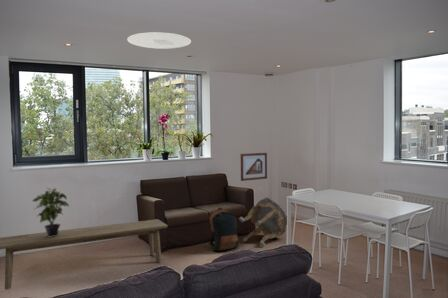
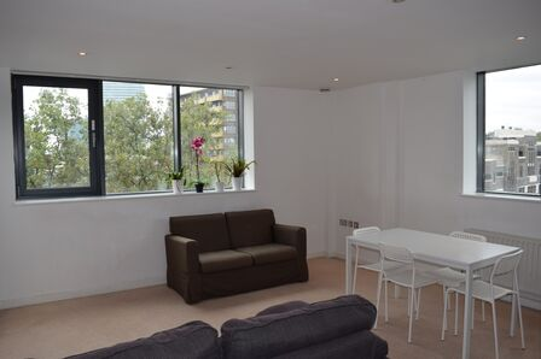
- potted plant (51, 211)
- side table (259, 219)
- ceiling light (159, 37)
- picture frame (254, 166)
- bench (88, 241)
- backpack (222, 228)
